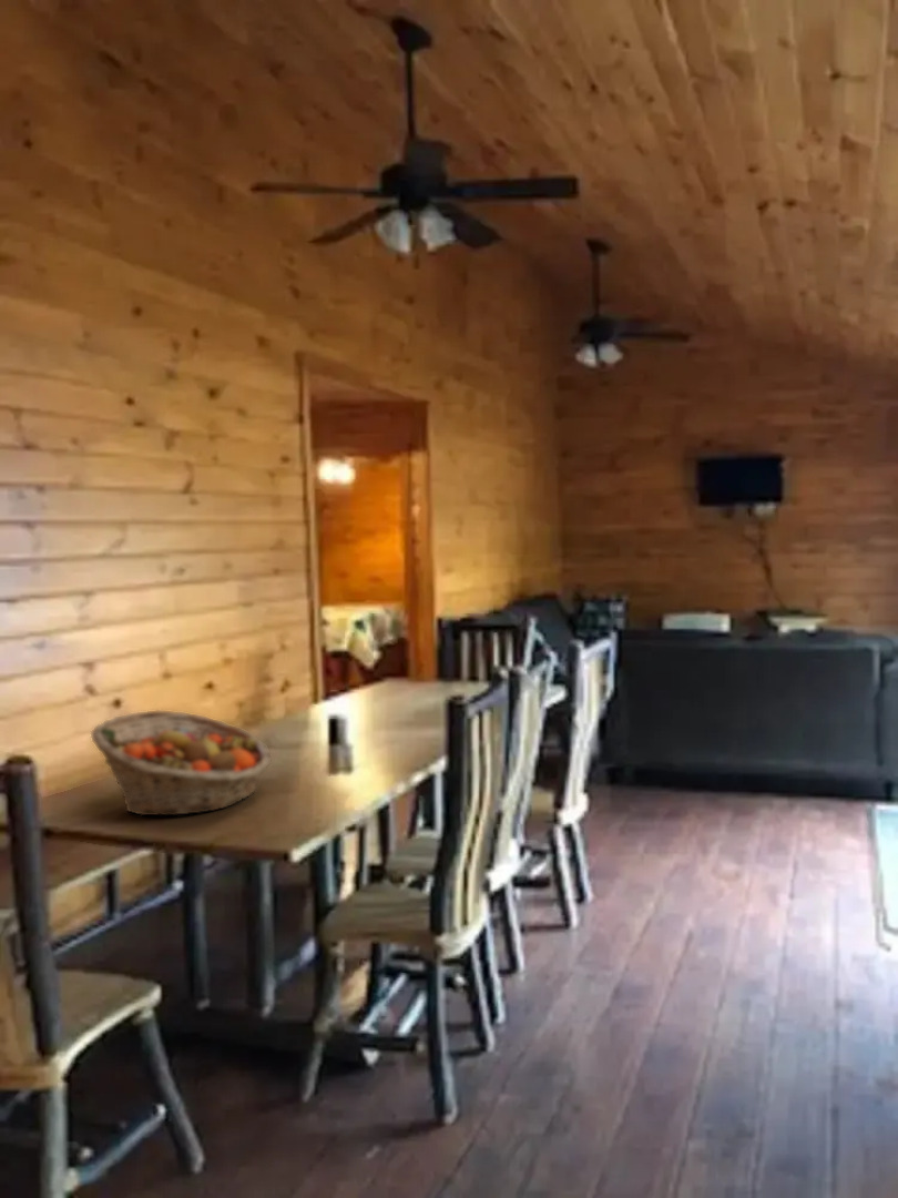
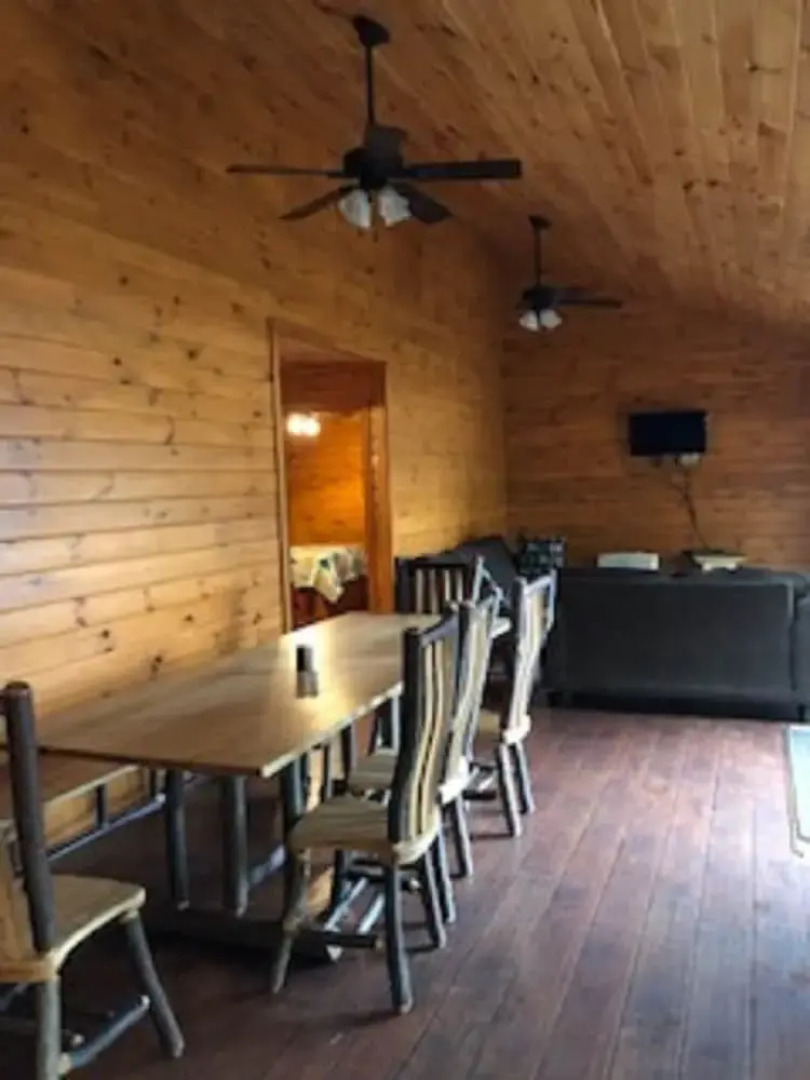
- fruit basket (183, 758)
